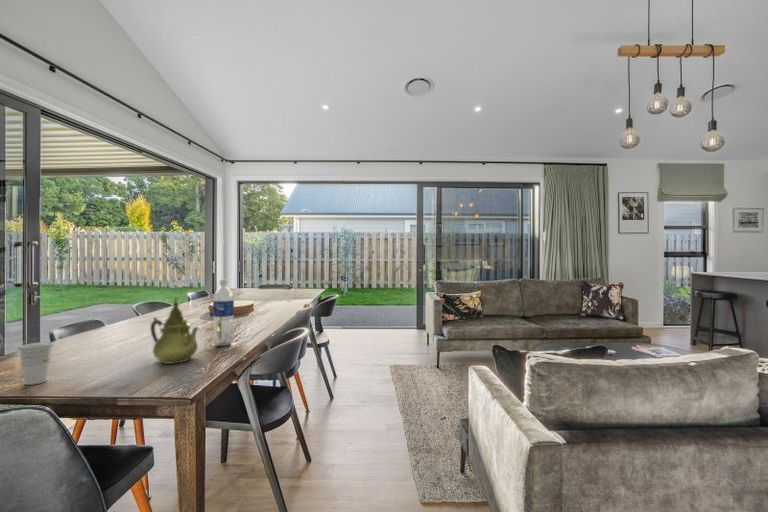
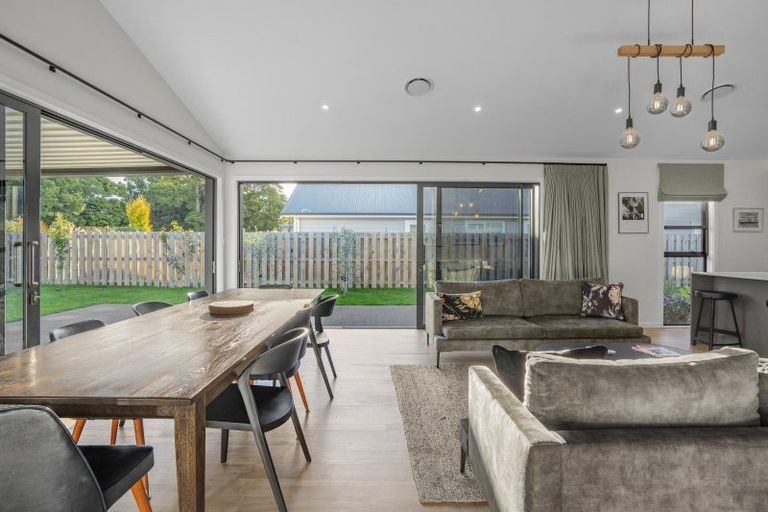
- water bottle (223, 312)
- cup (36, 363)
- teapot (174, 328)
